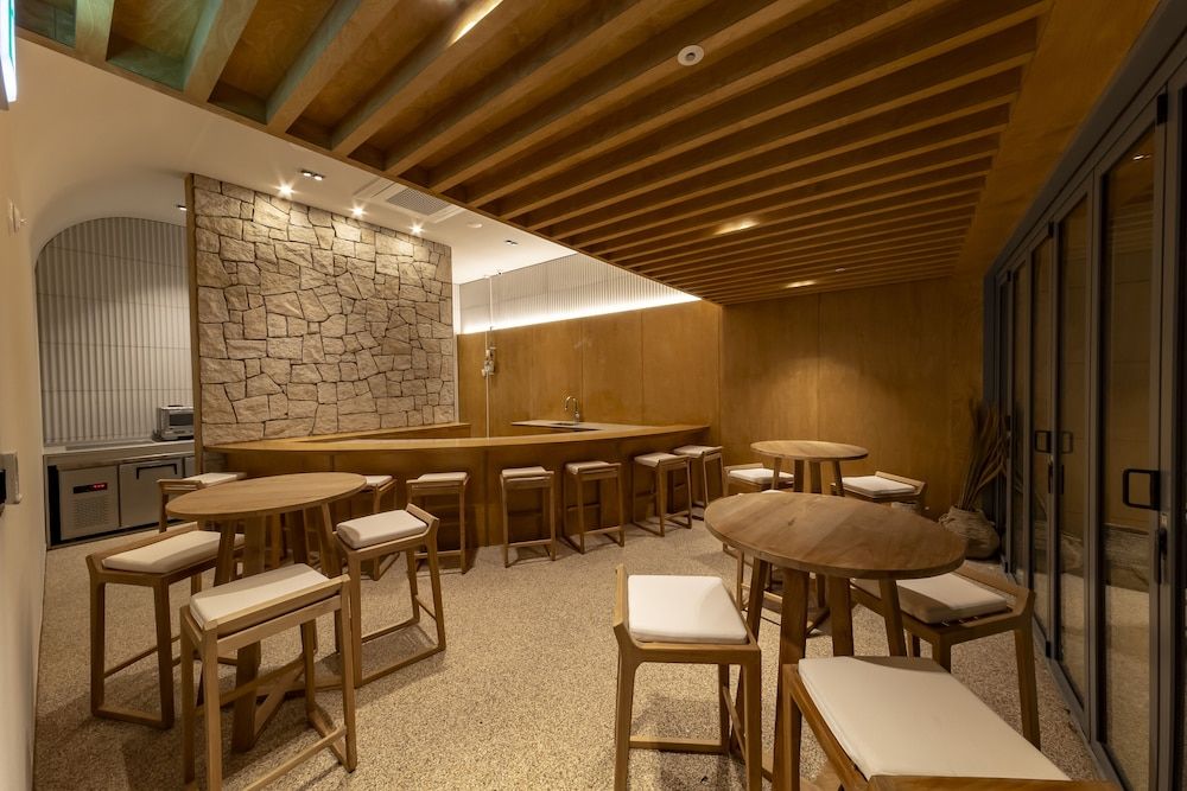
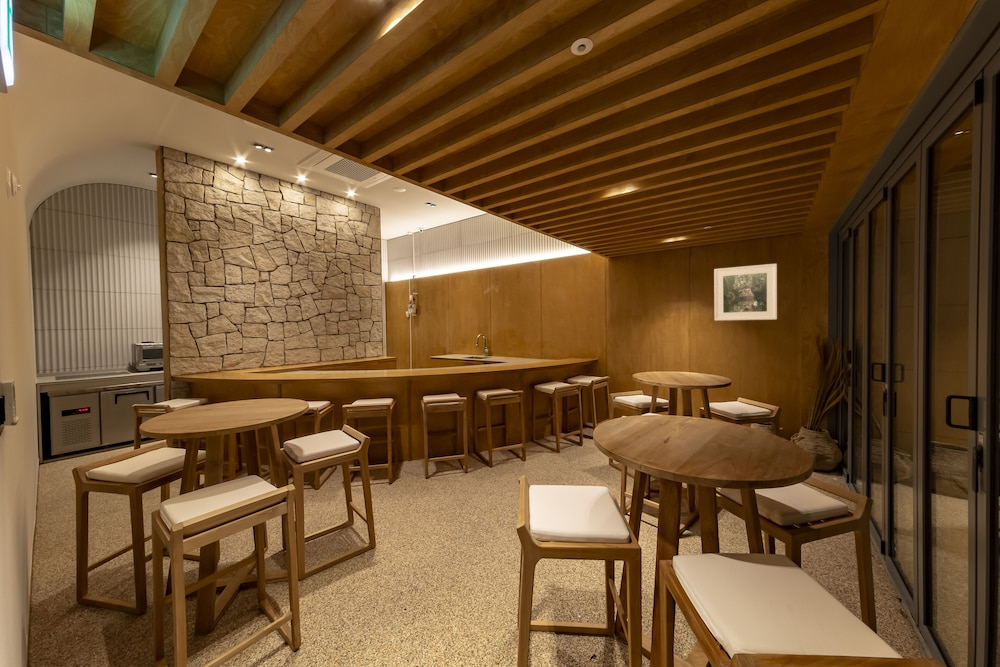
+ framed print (744, 293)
